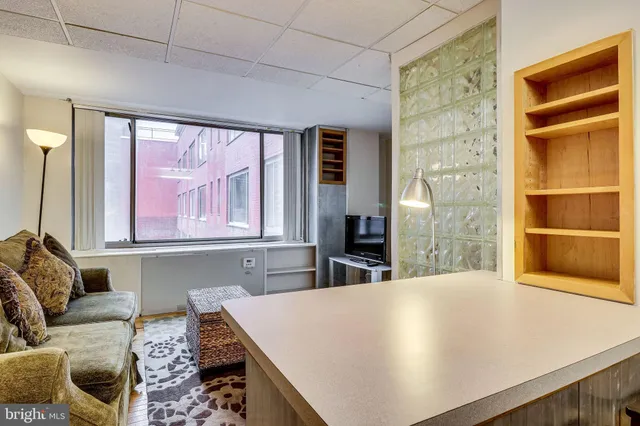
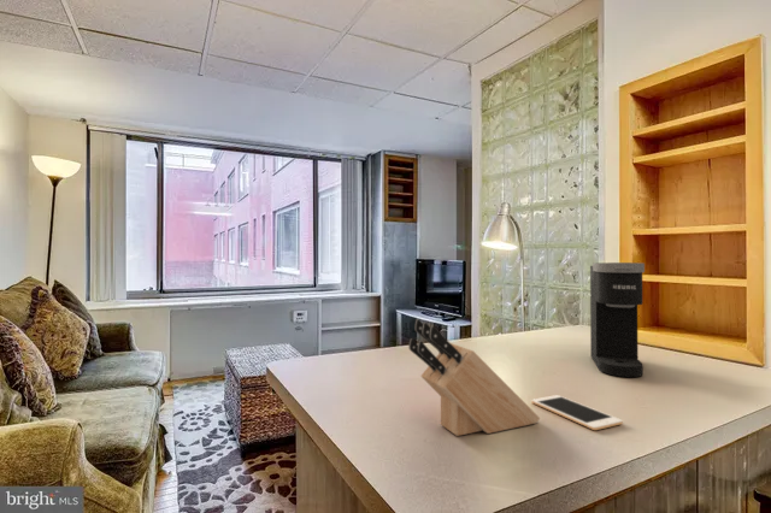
+ knife block (472, 371)
+ cell phone (573, 411)
+ coffee maker (614, 313)
